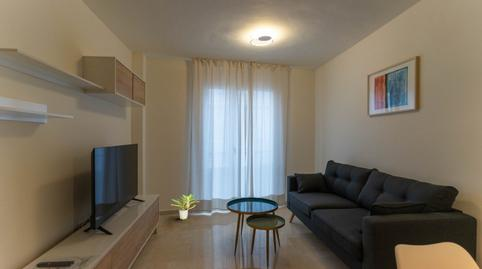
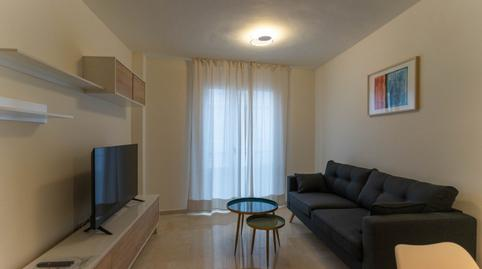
- potted plant (185, 206)
